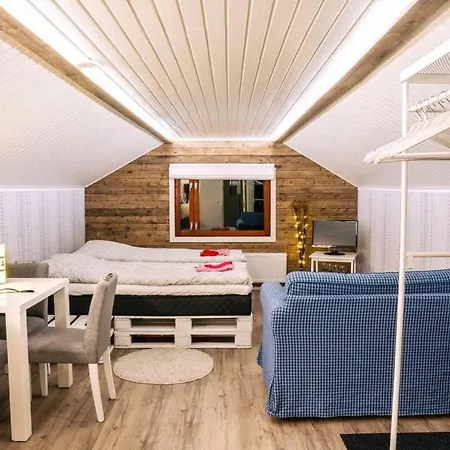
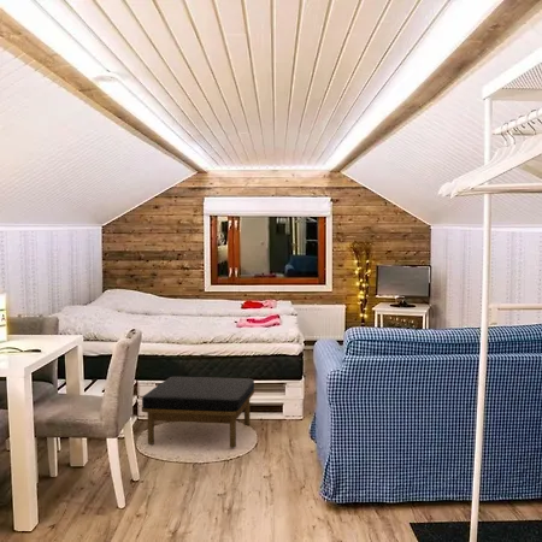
+ ottoman (201, 410)
